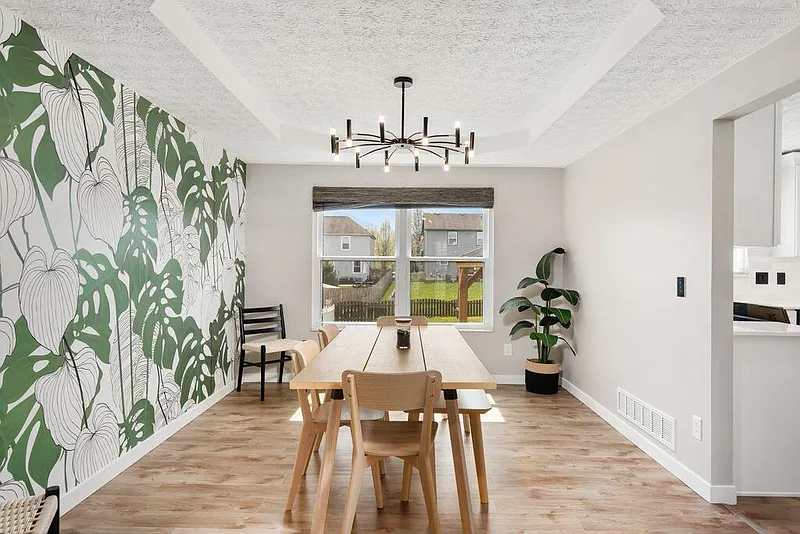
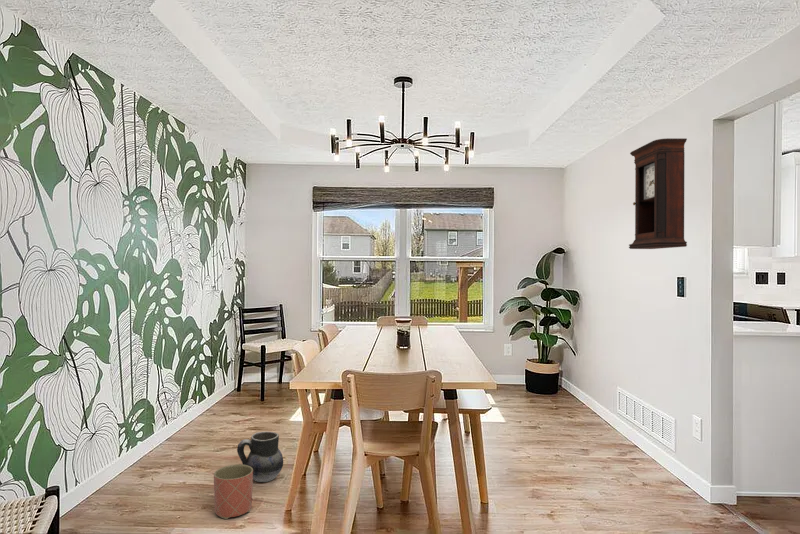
+ pendulum clock (654, 197)
+ ceramic jug (260, 456)
+ planter (233, 491)
